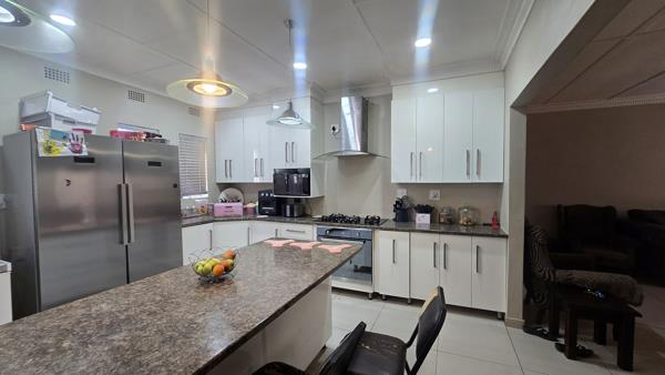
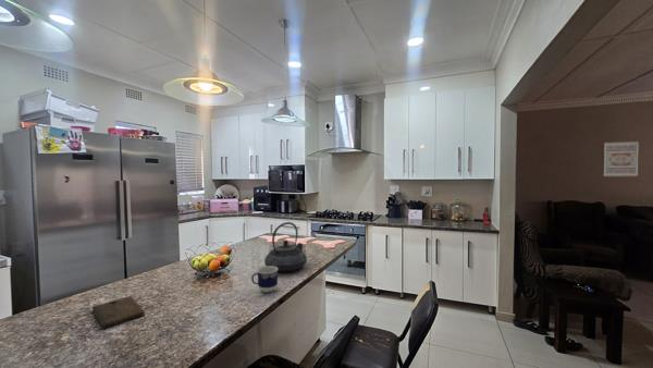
+ teapot (286, 244)
+ cutting board (118, 310)
+ wall art (620, 159)
+ cup (264, 280)
